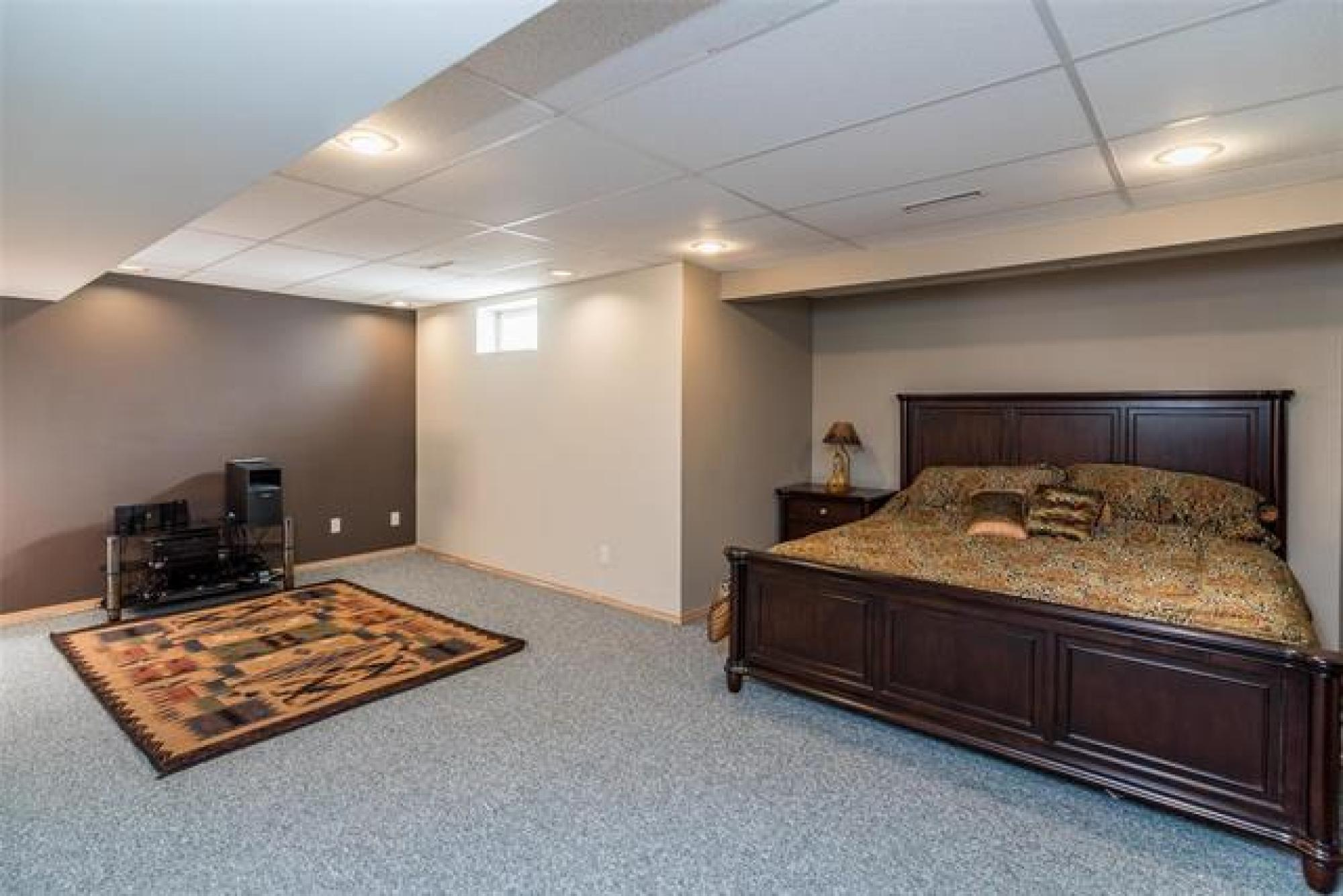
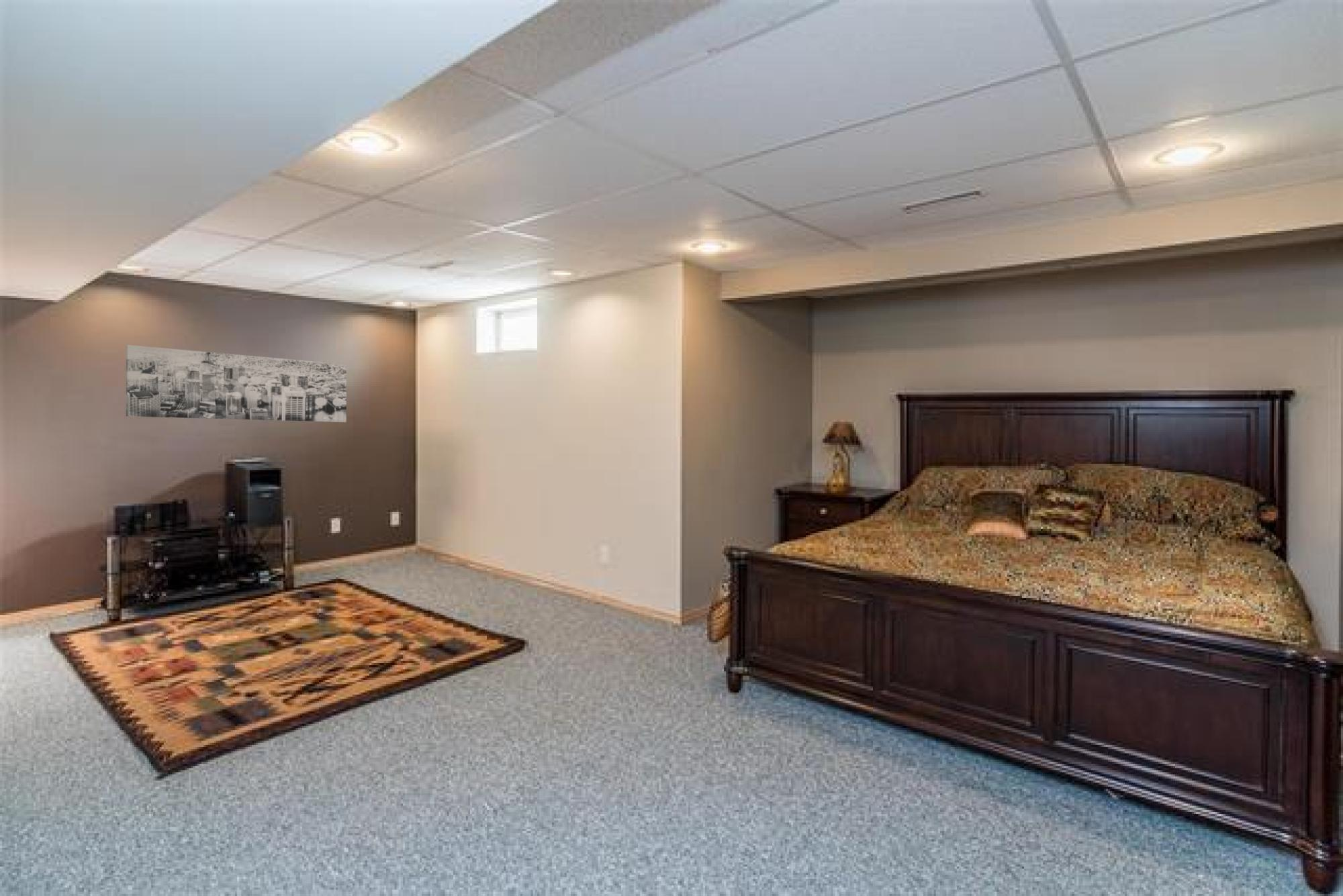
+ wall art (247, 387)
